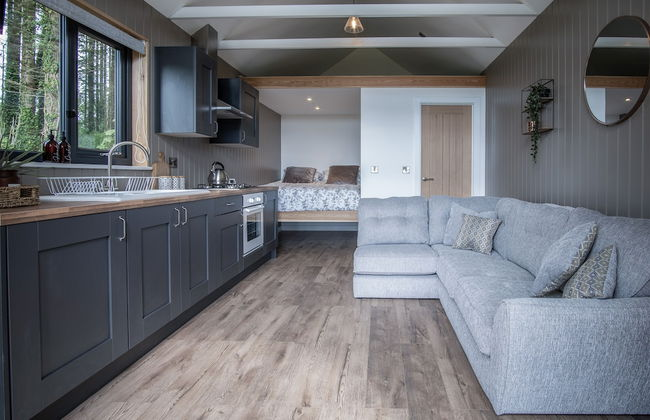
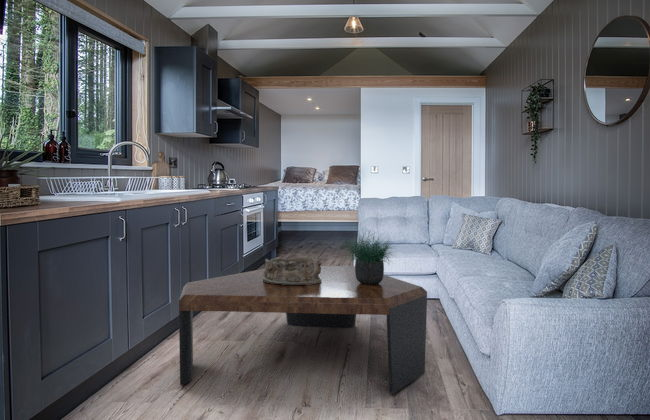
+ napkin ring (291, 268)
+ potted plant (369, 249)
+ coffee table (314, 320)
